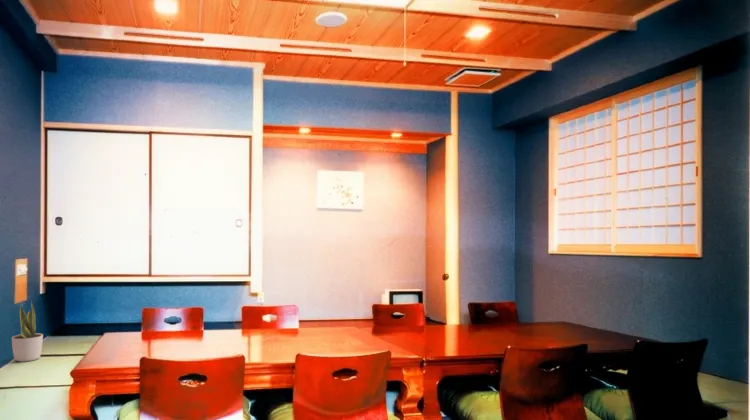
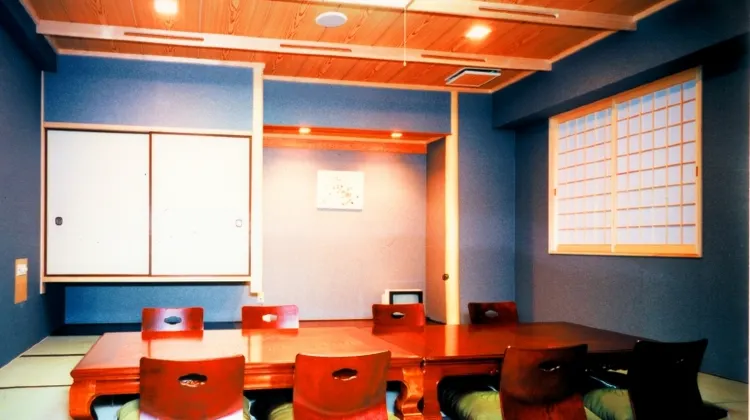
- potted plant (27, 327)
